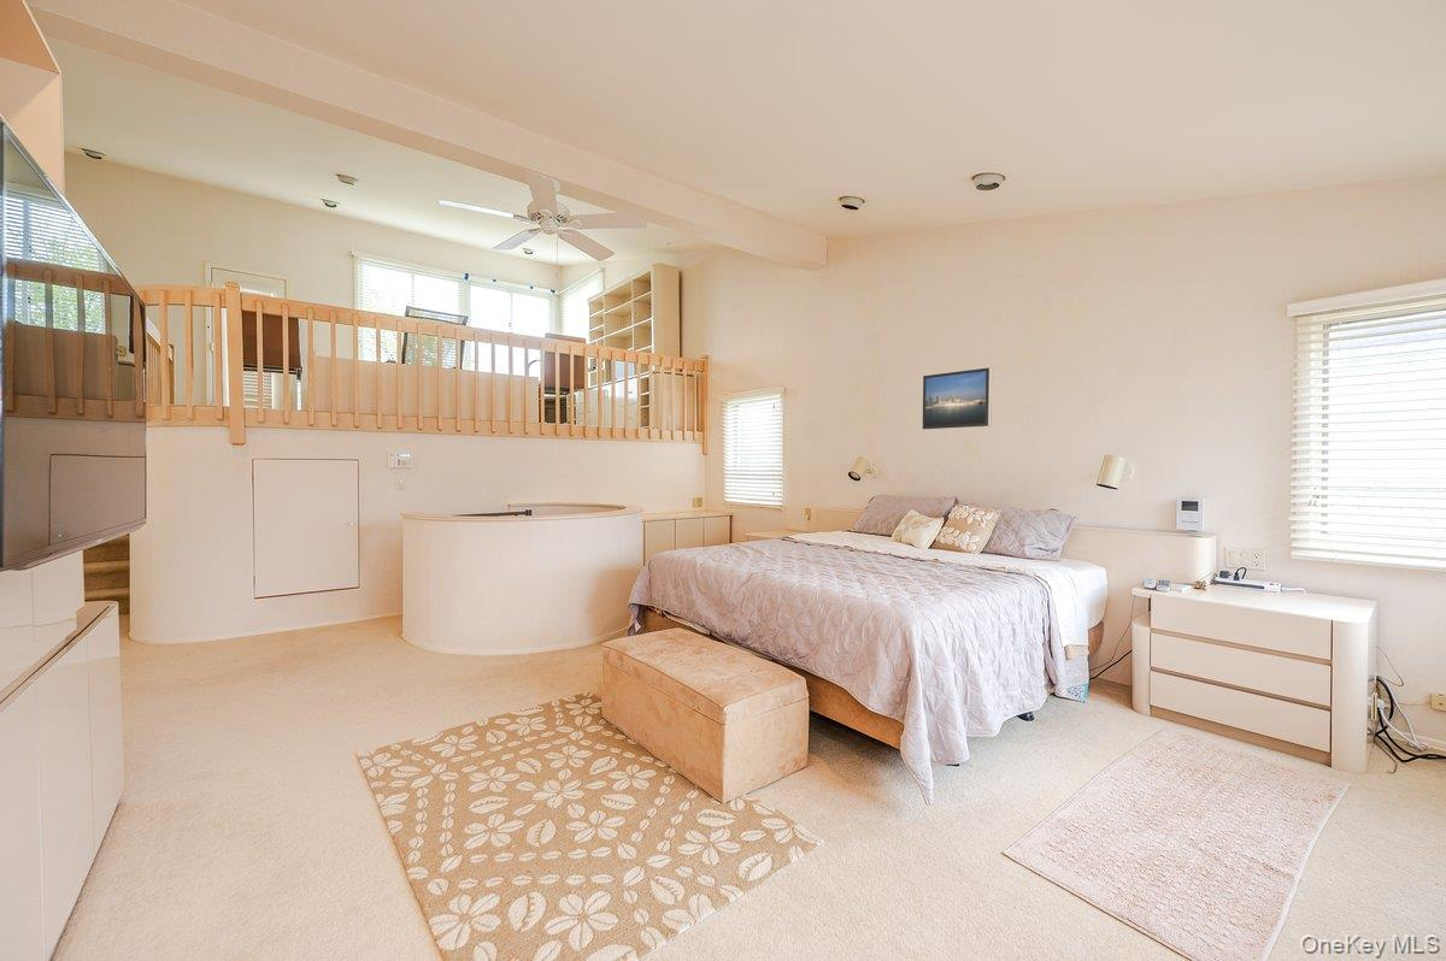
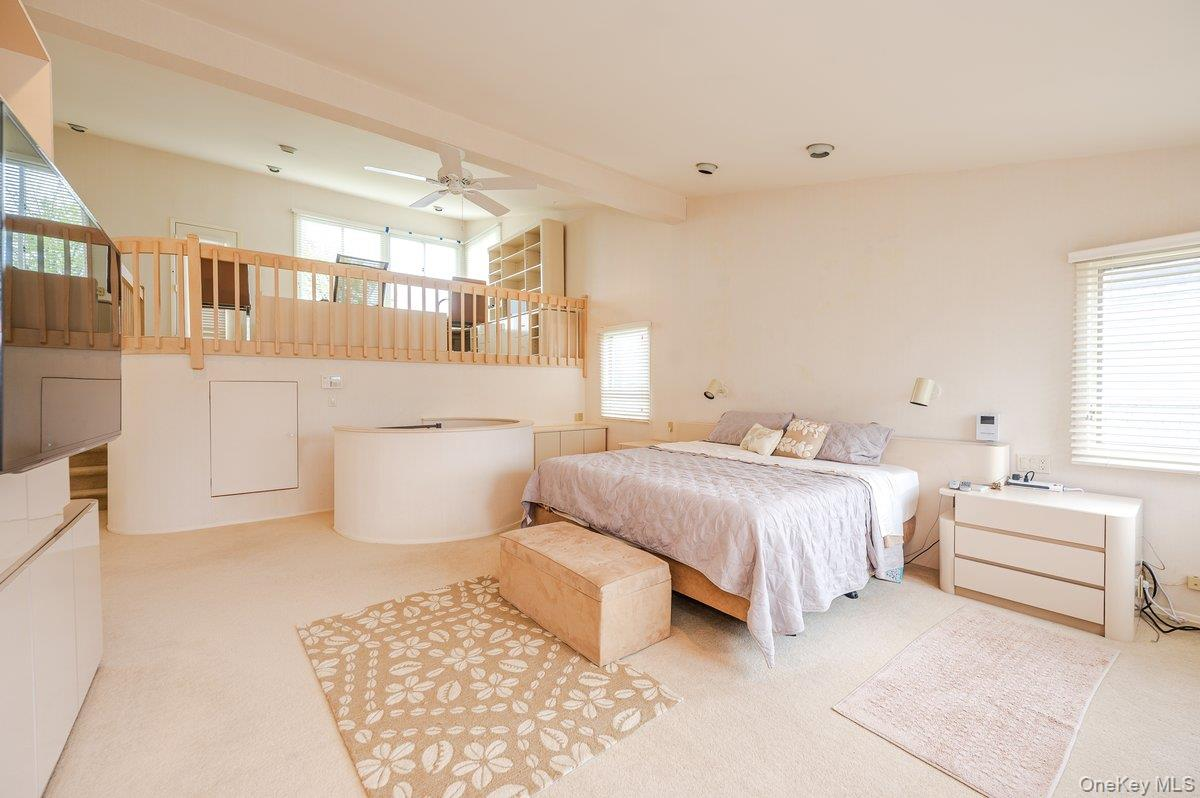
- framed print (954, 400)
